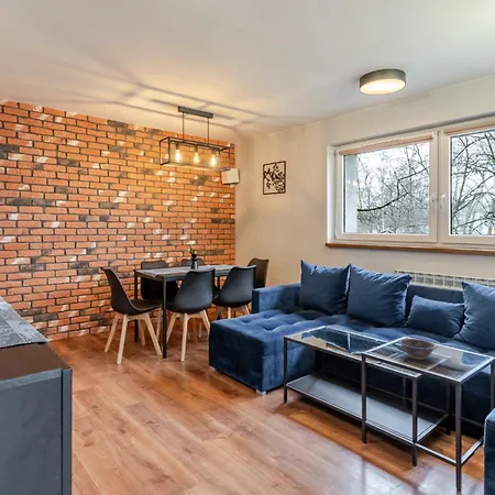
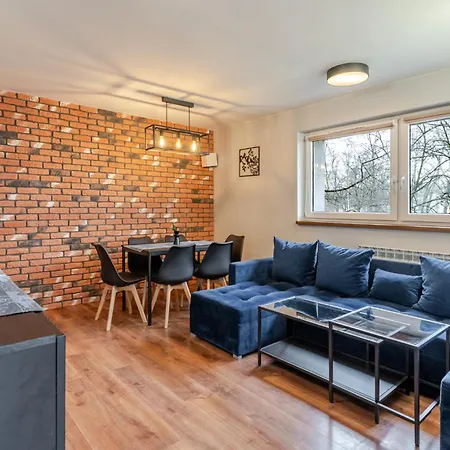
- bowl (417, 350)
